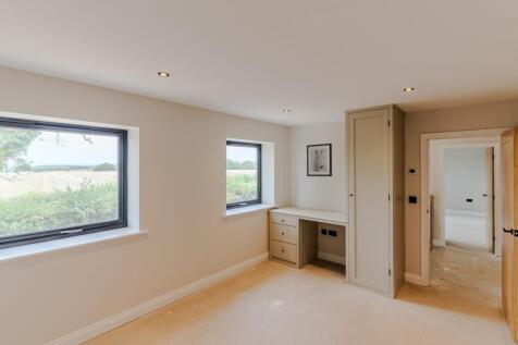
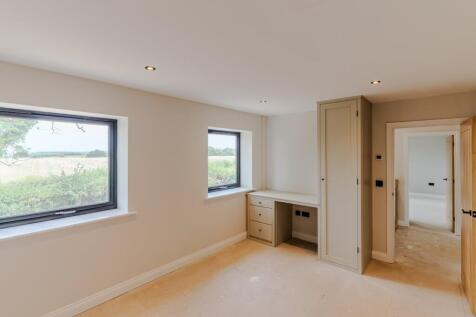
- wall art (319, 160)
